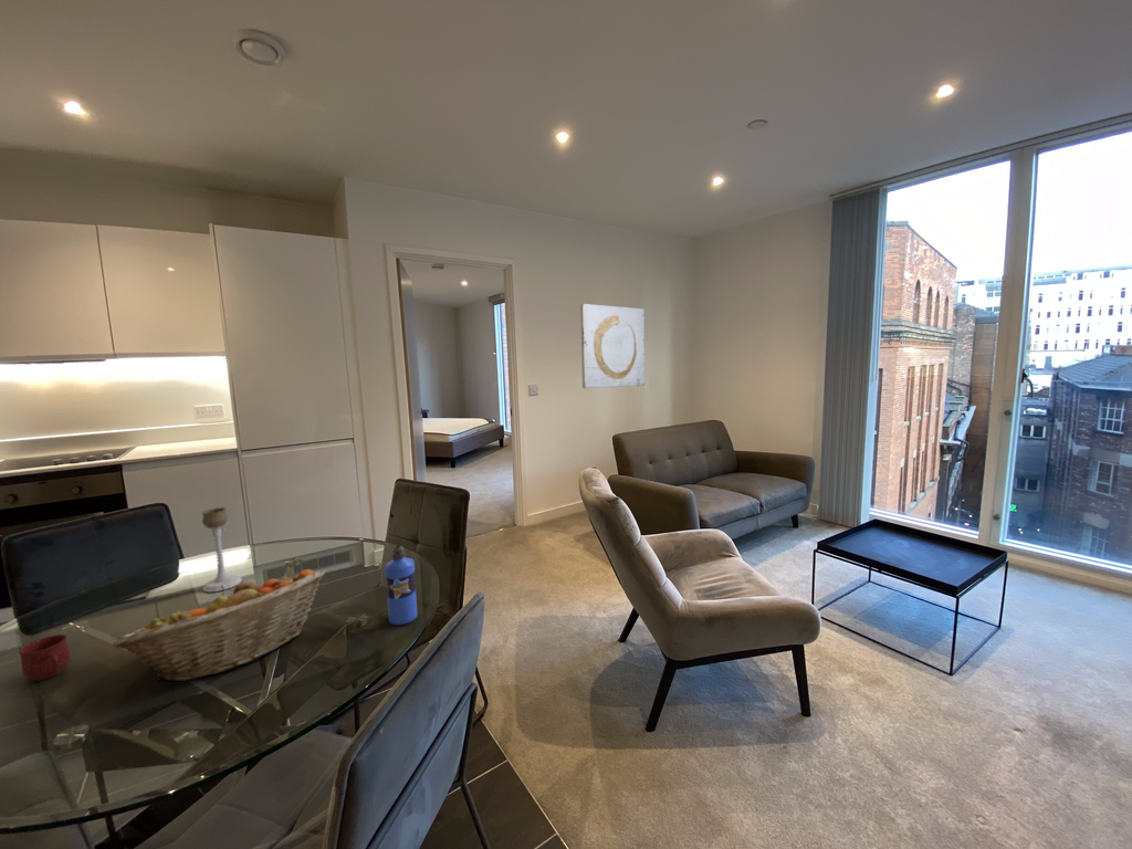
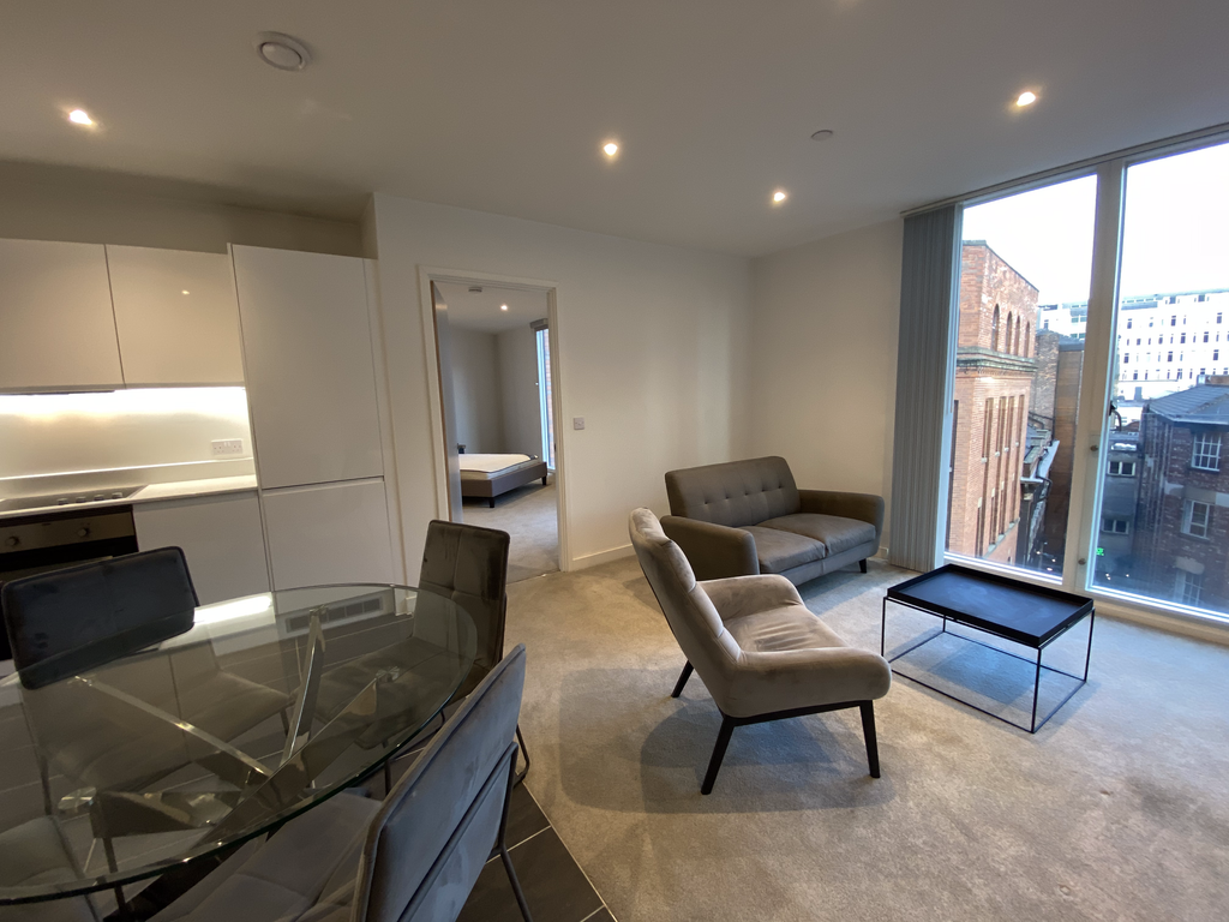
- candle holder (218, 547)
- mug (48, 660)
- water bottle (400, 581)
- wall art (614, 346)
- fruit basket (233, 615)
